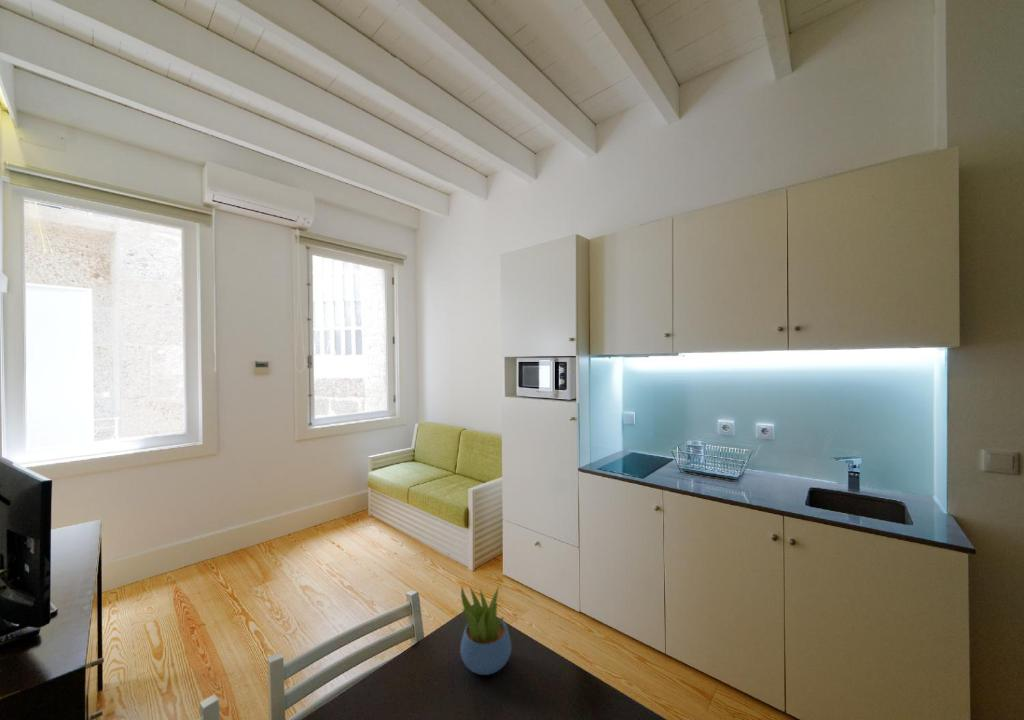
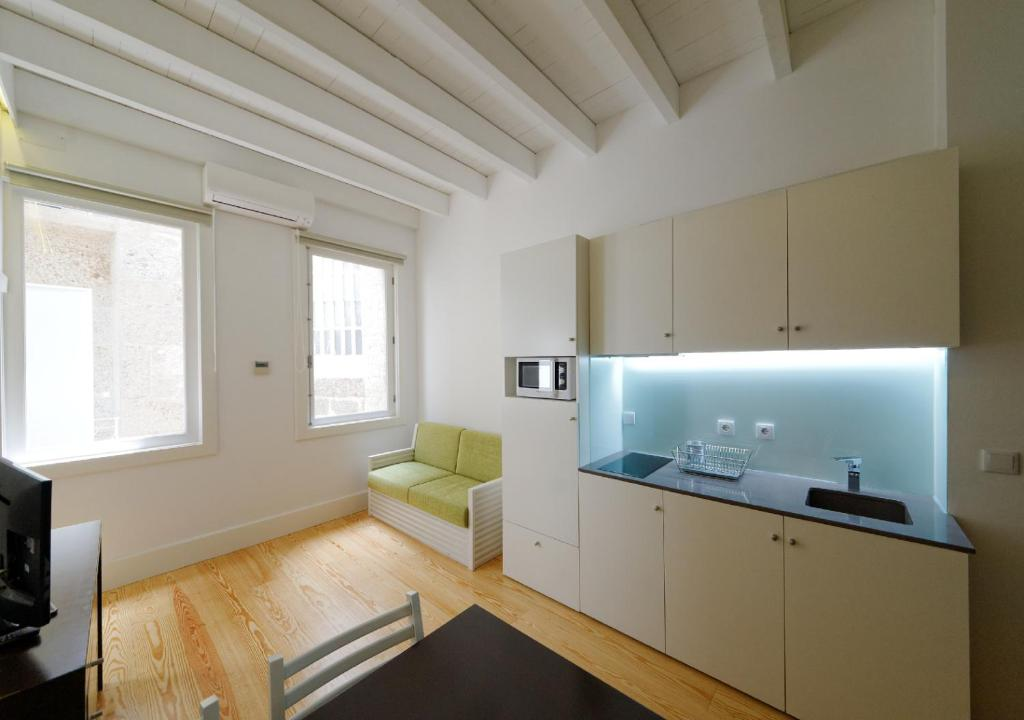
- succulent plant (484, 623)
